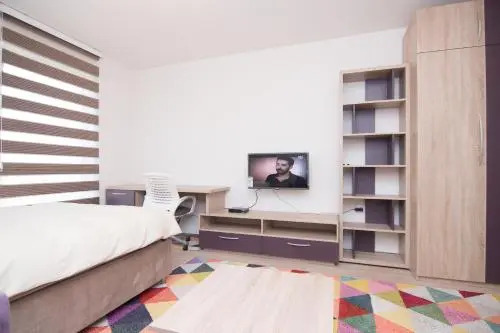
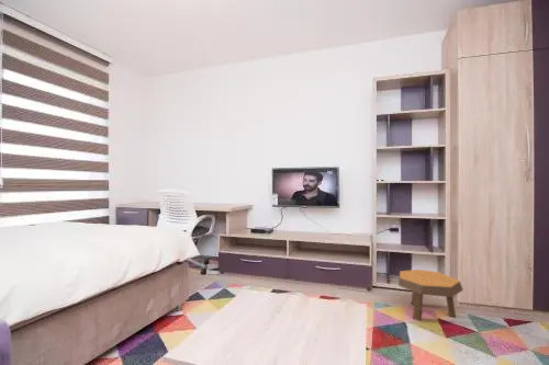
+ footstool (427, 294)
